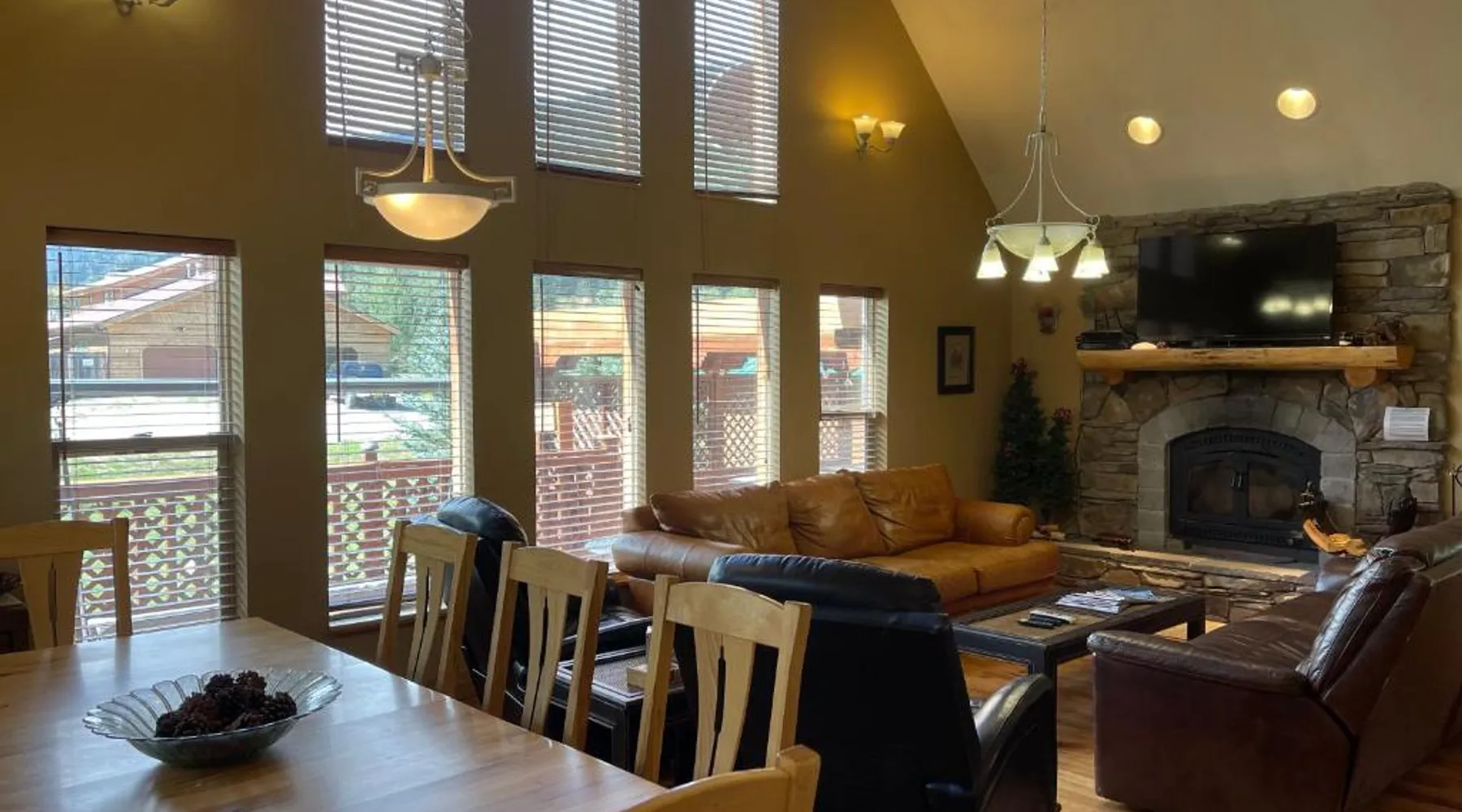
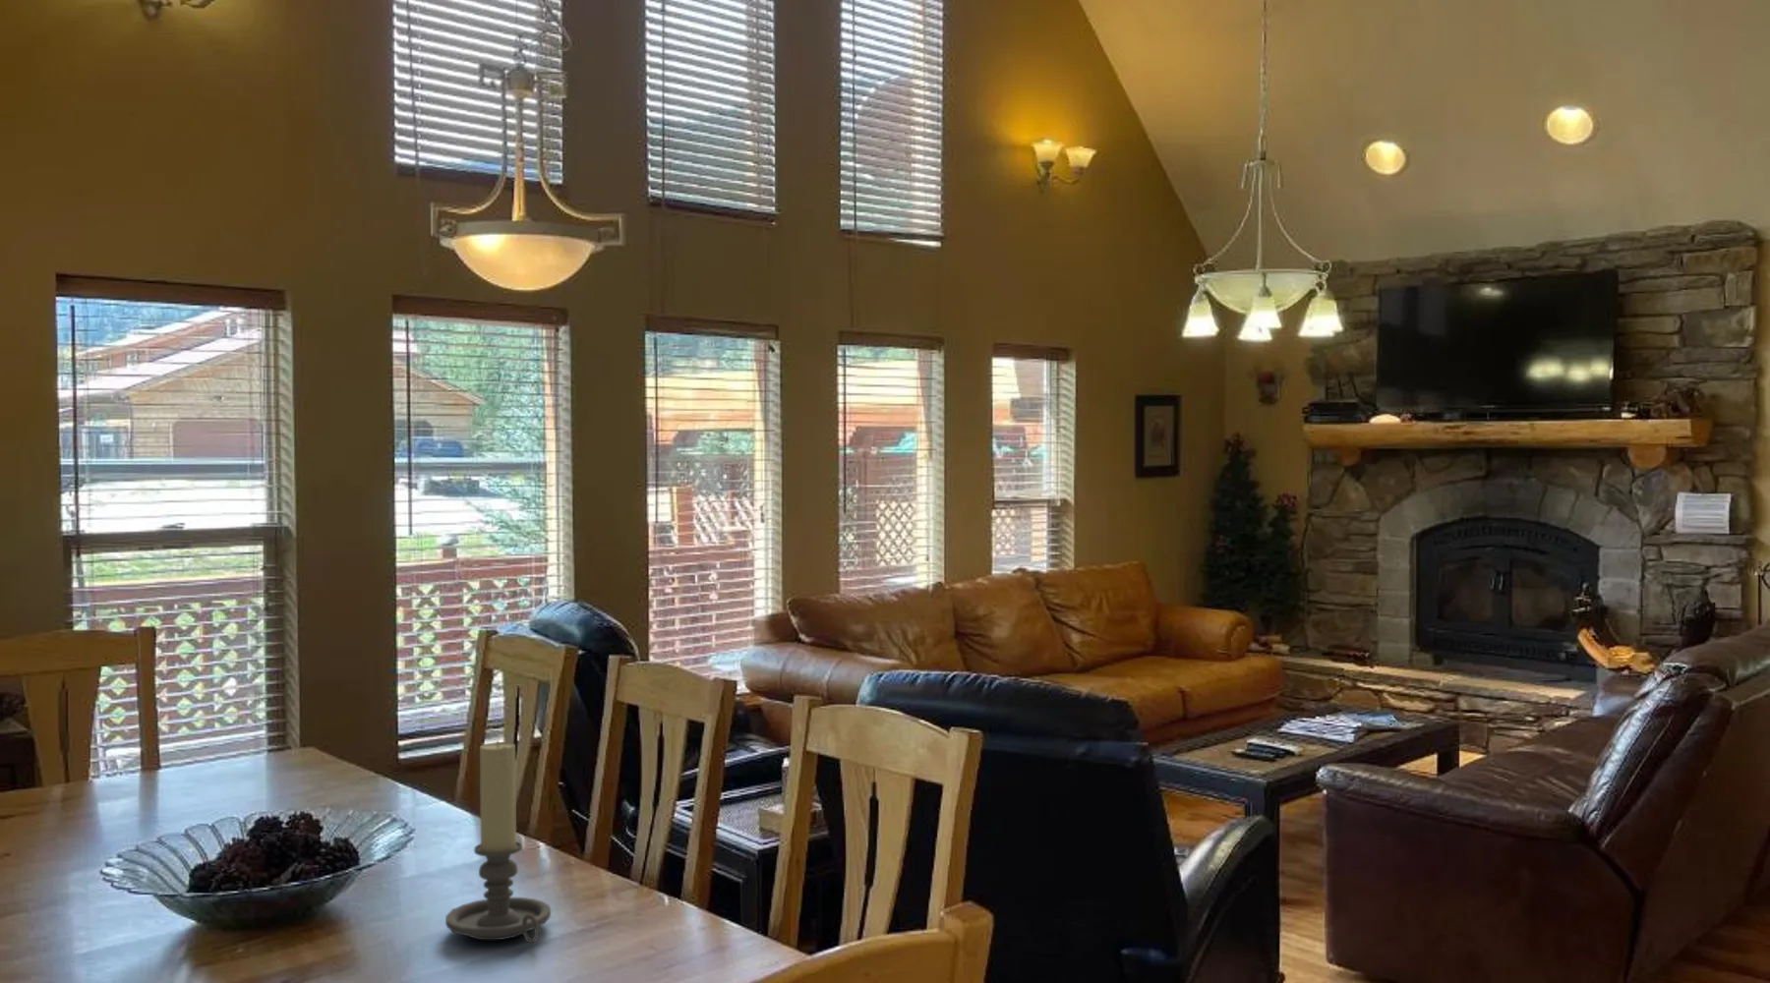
+ candle holder (502, 838)
